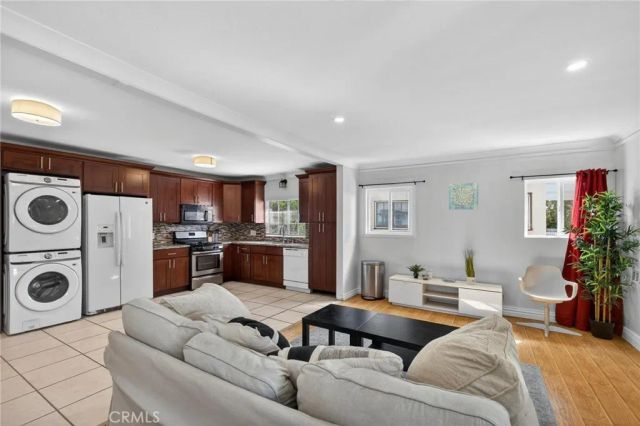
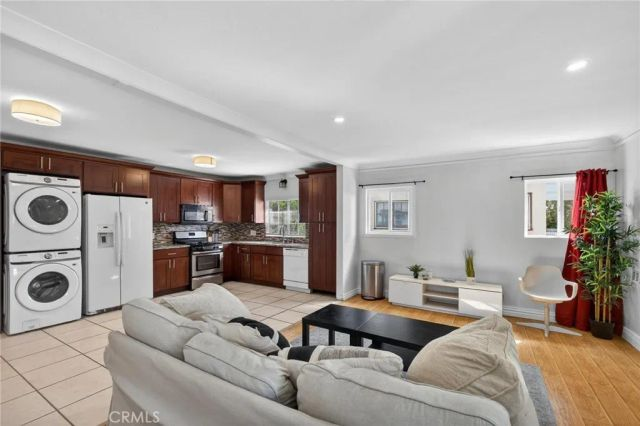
- wall art (463, 196)
